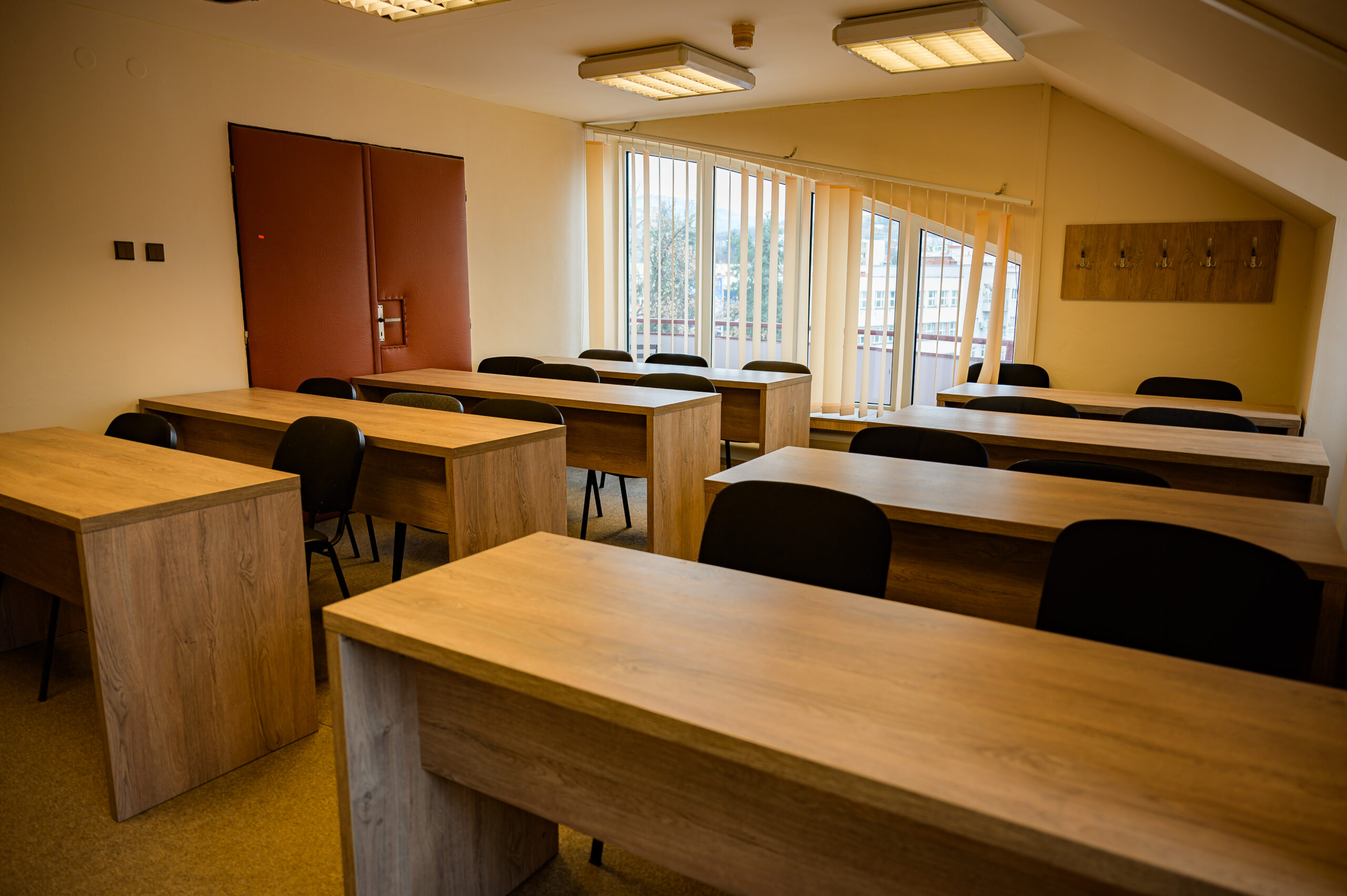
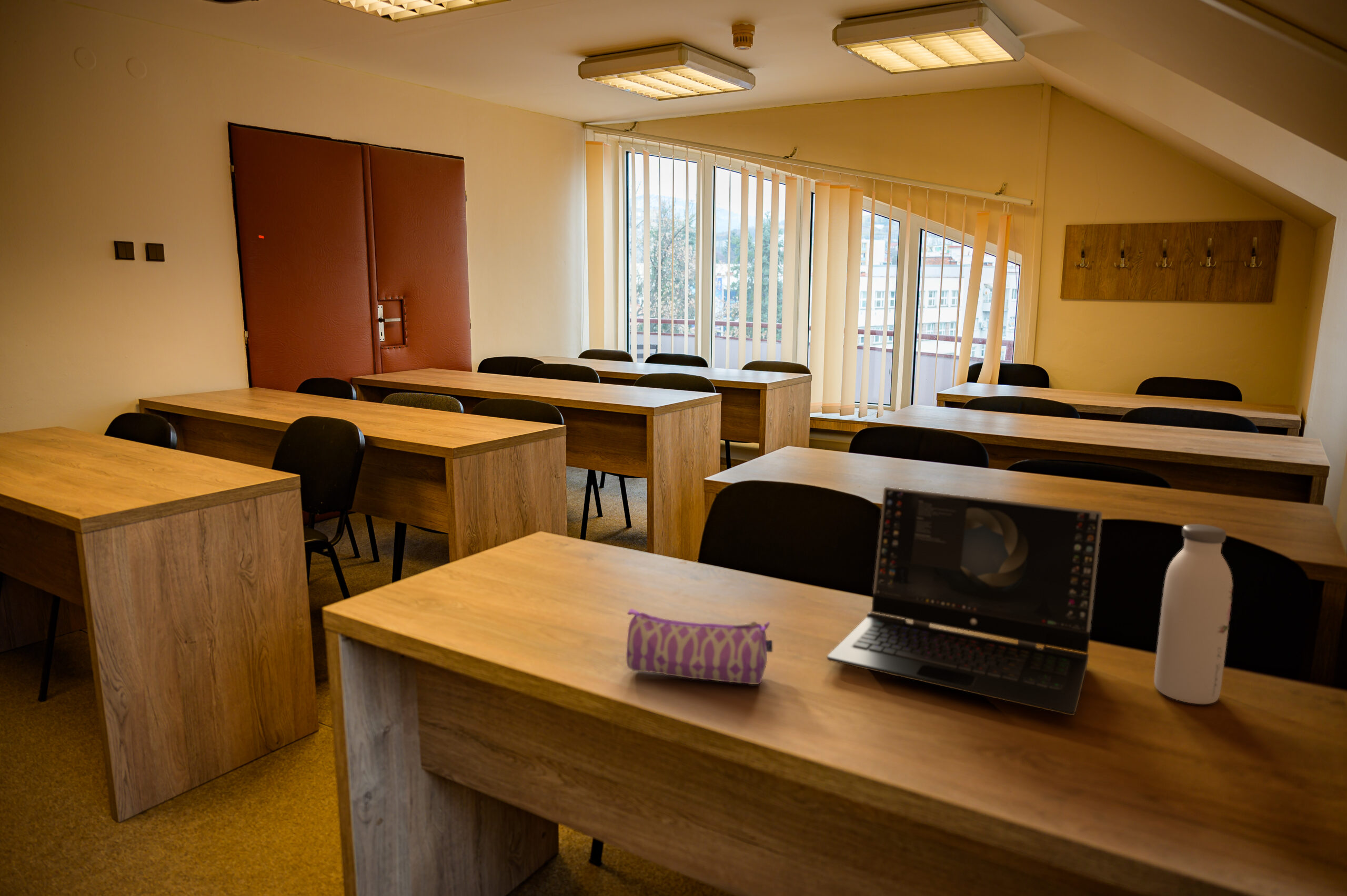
+ water bottle (1195, 611)
+ laptop (965, 588)
+ pencil case (698, 647)
